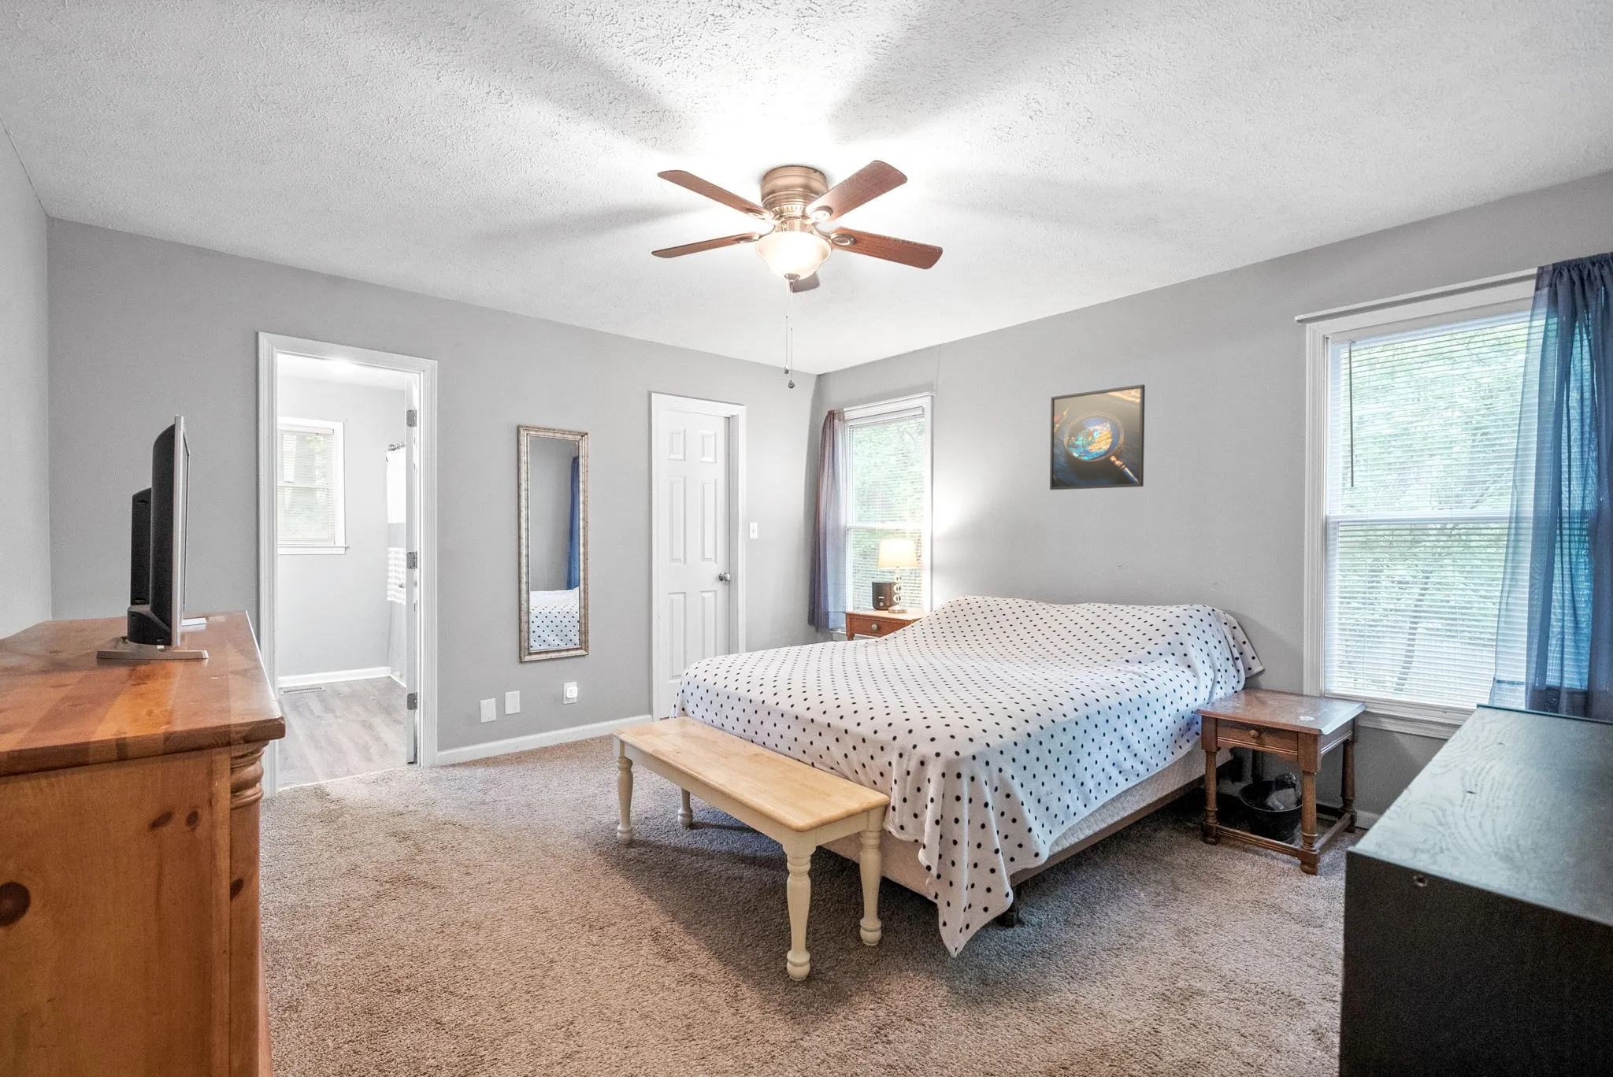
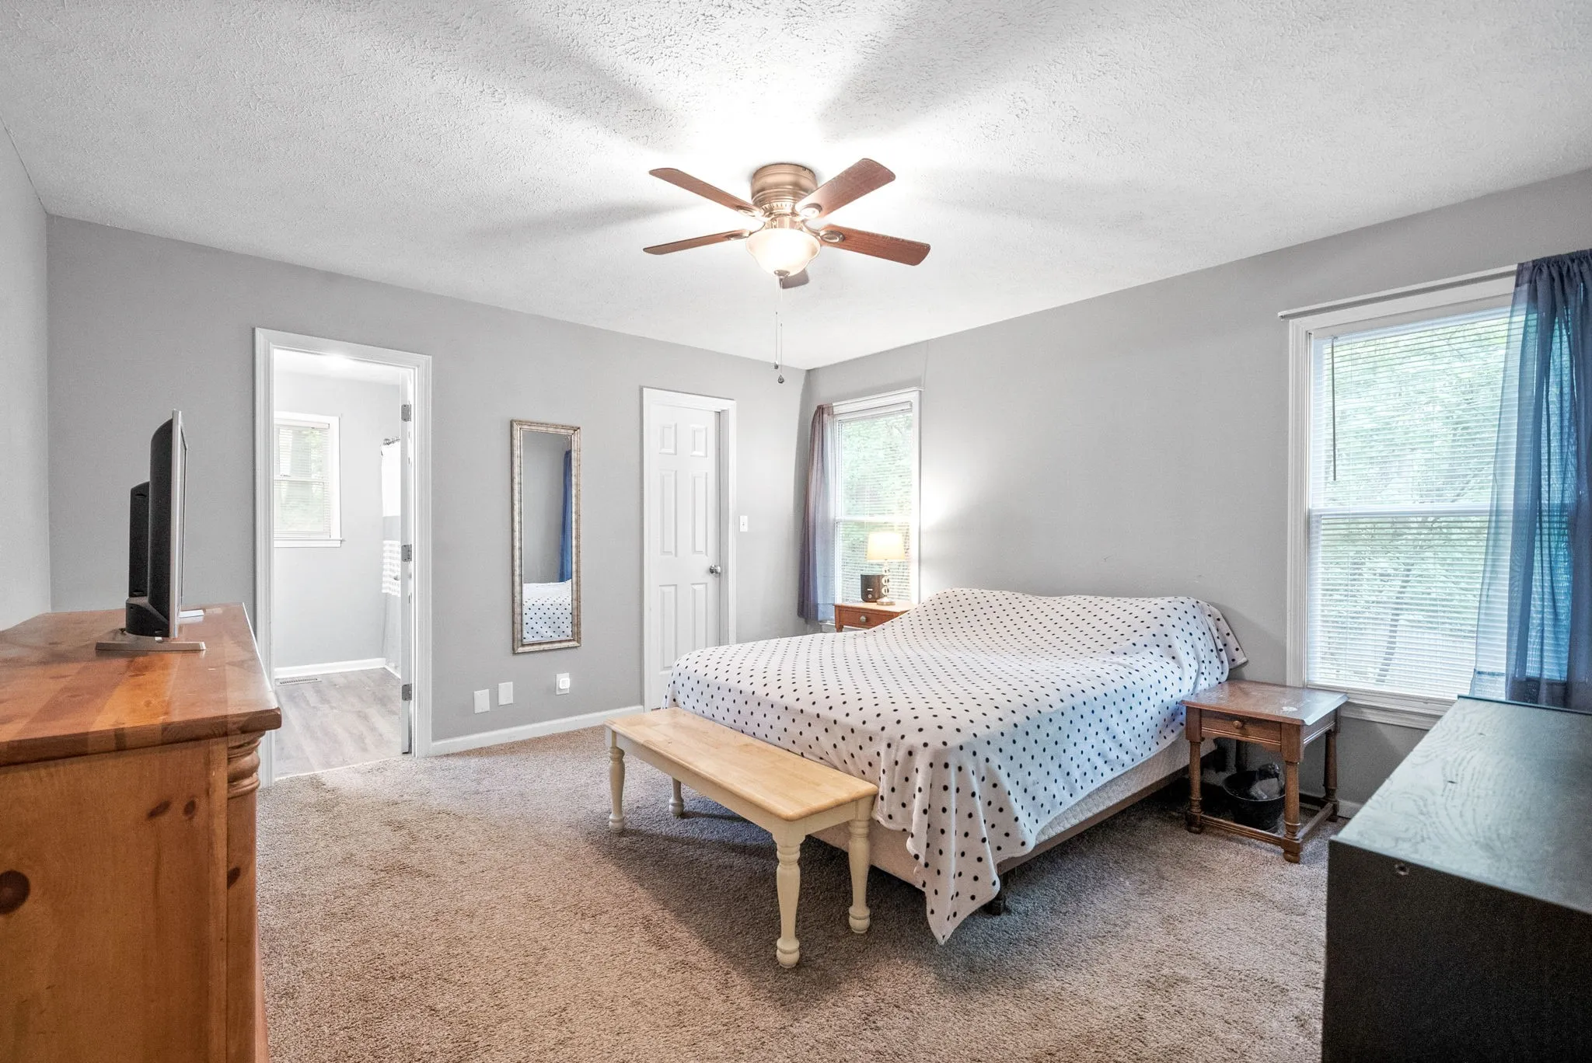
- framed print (1095, 439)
